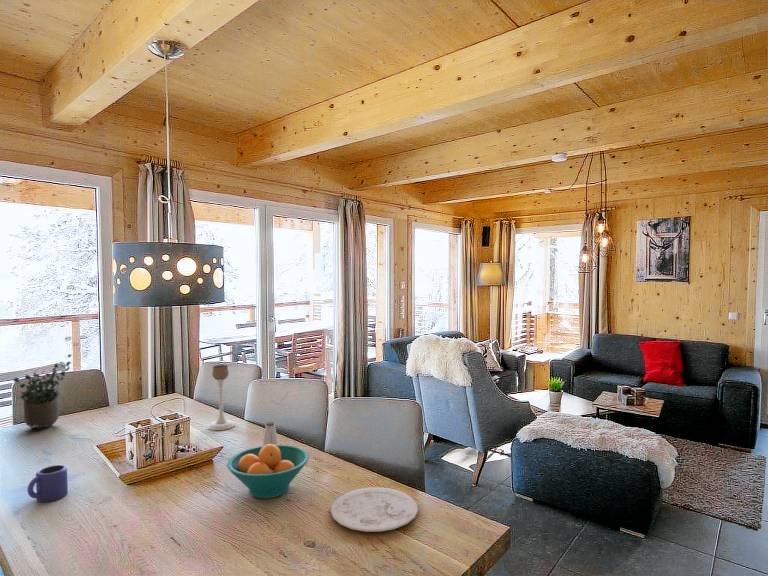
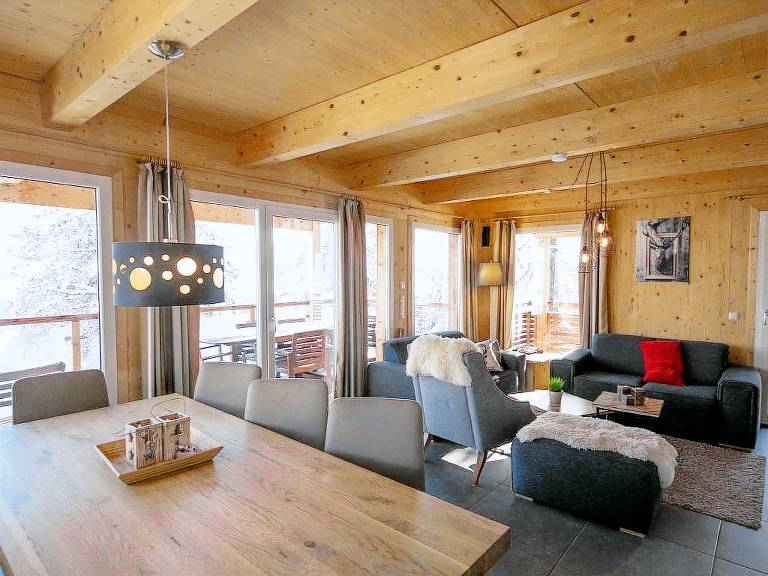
- saltshaker (270, 434)
- candle holder (220, 396)
- mug (47, 484)
- plate (374, 508)
- potted plant (44, 391)
- fruit bowl (269, 467)
